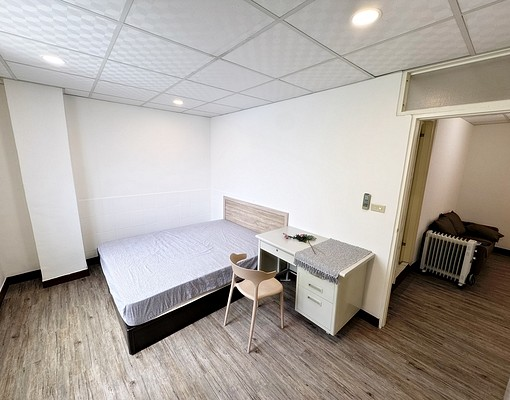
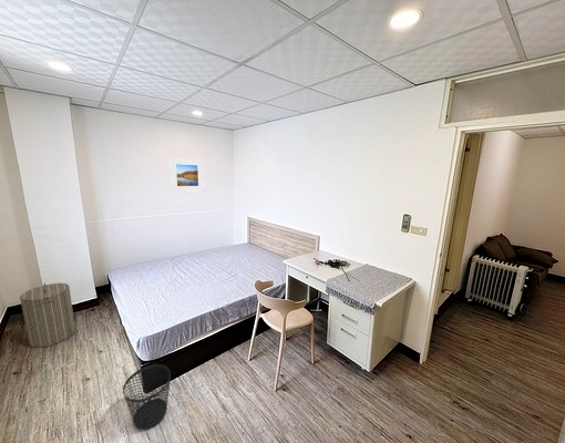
+ wastebasket (148, 398)
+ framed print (187, 175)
+ laundry hamper (49, 310)
